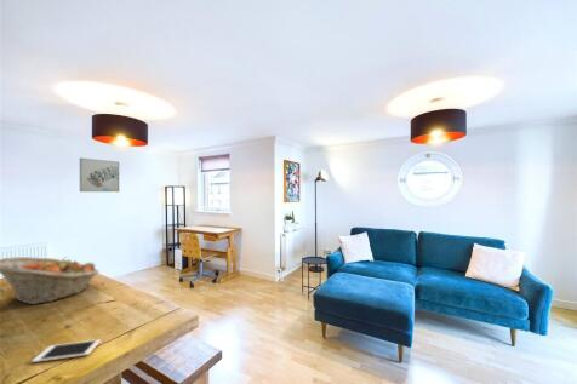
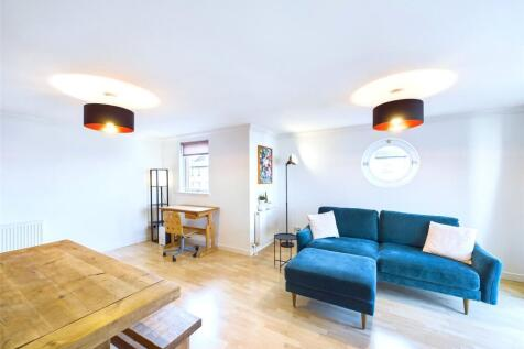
- fruit basket (50, 273)
- wall art (99, 176)
- cell phone (68, 350)
